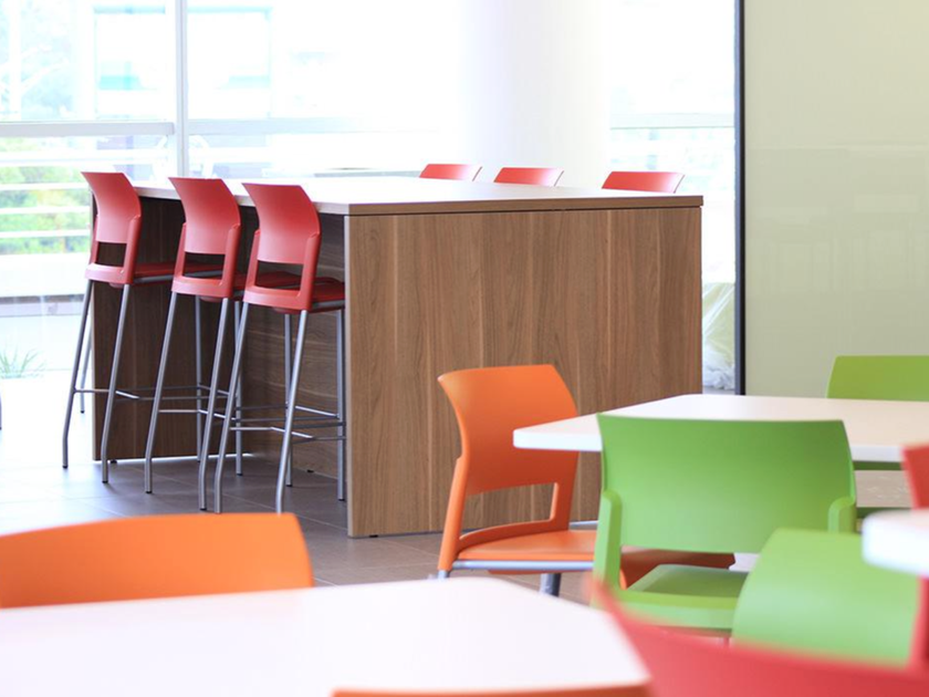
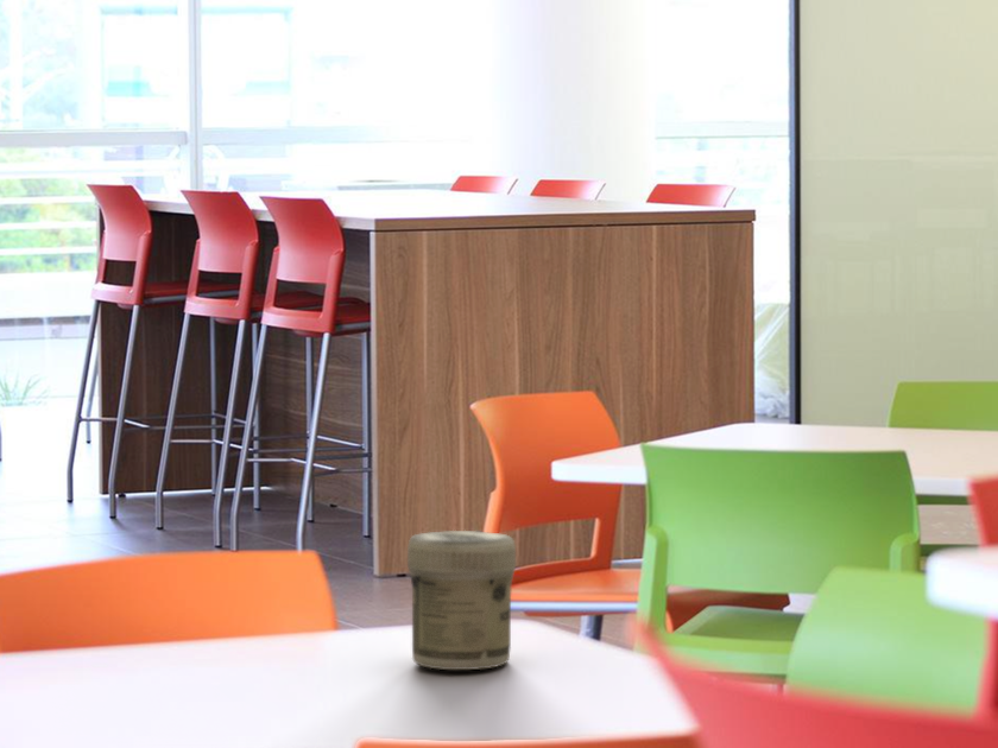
+ jar (461, 598)
